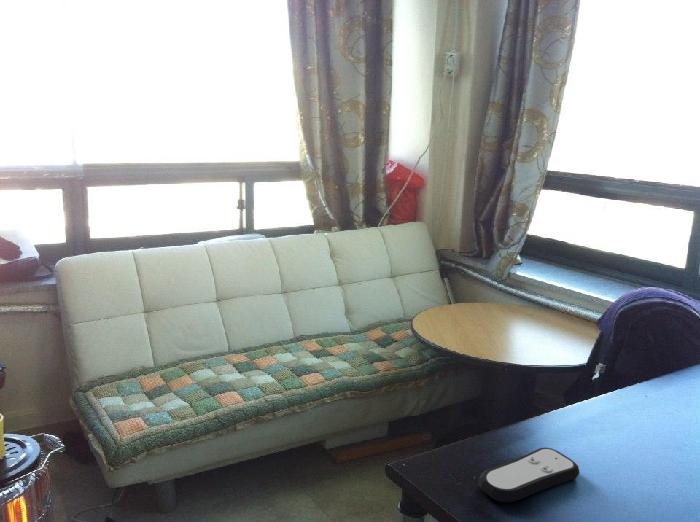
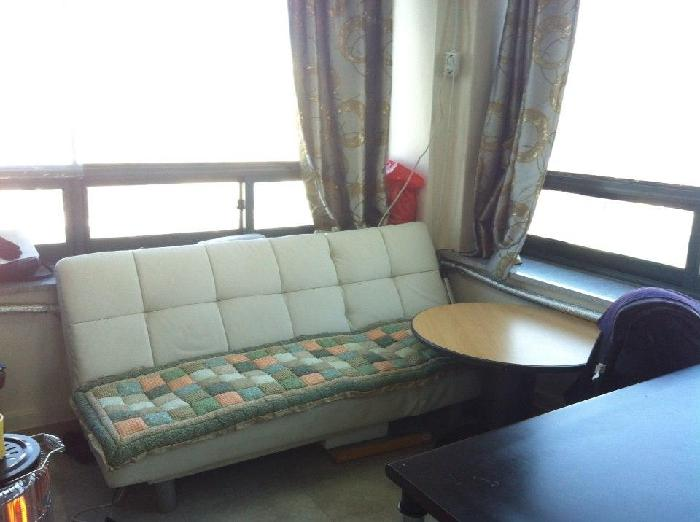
- remote control (528, 474)
